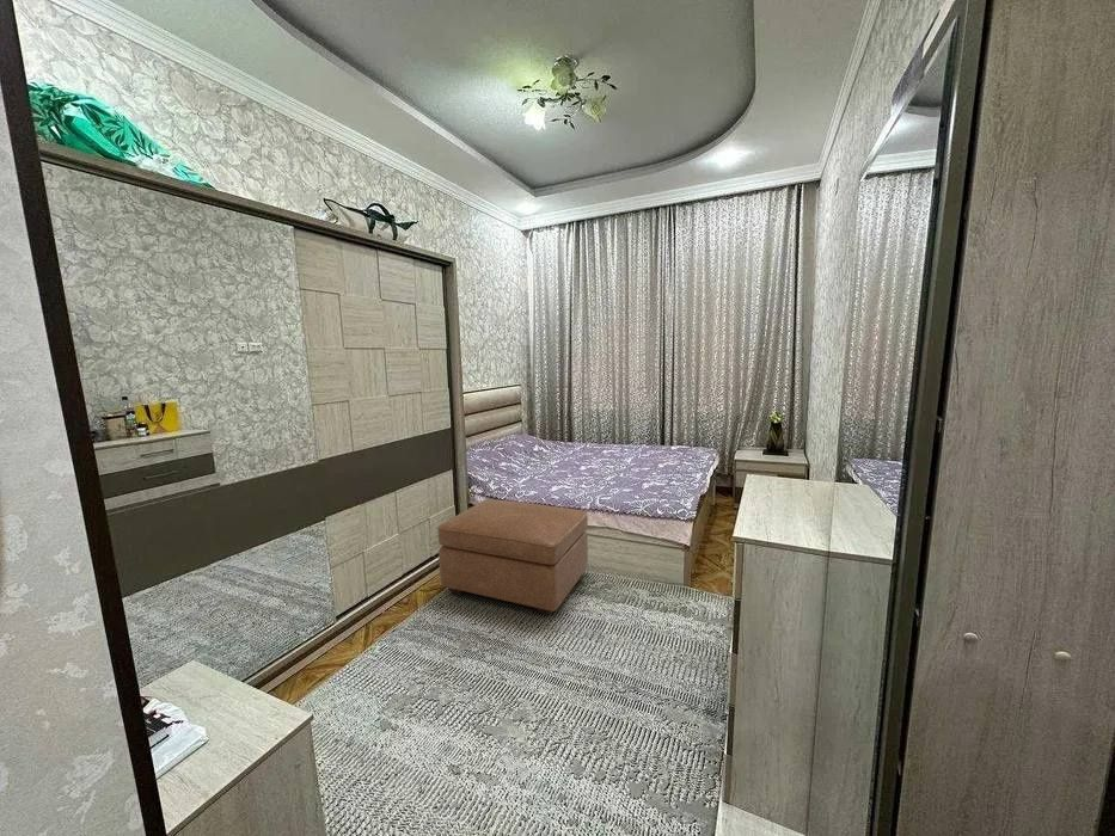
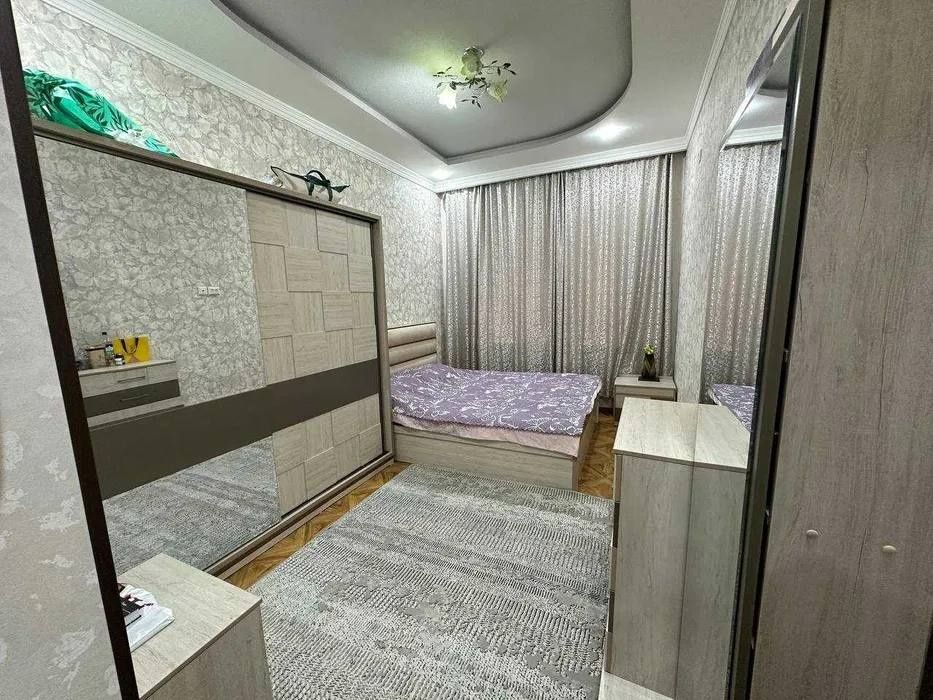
- ottoman (515, 547)
